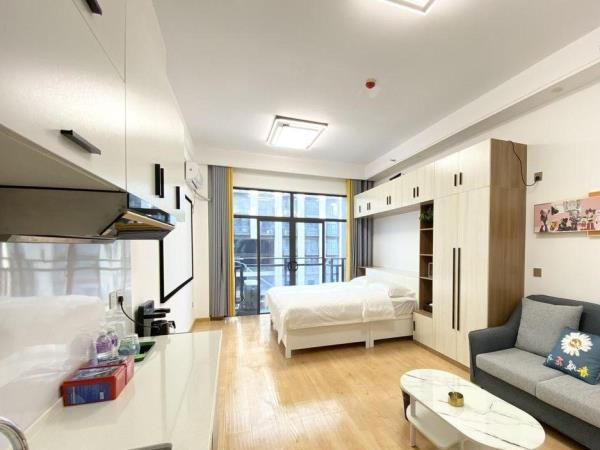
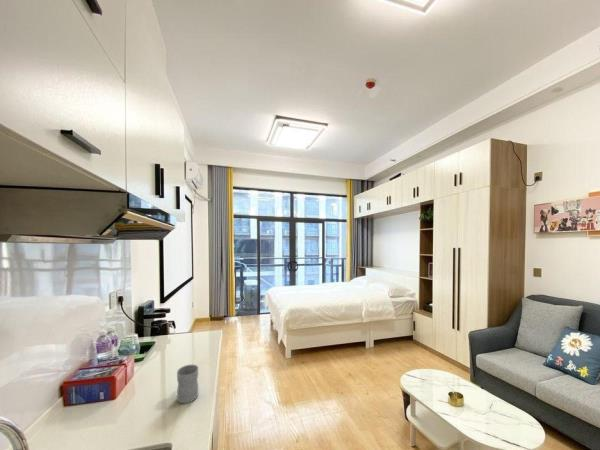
+ mug (188, 380)
